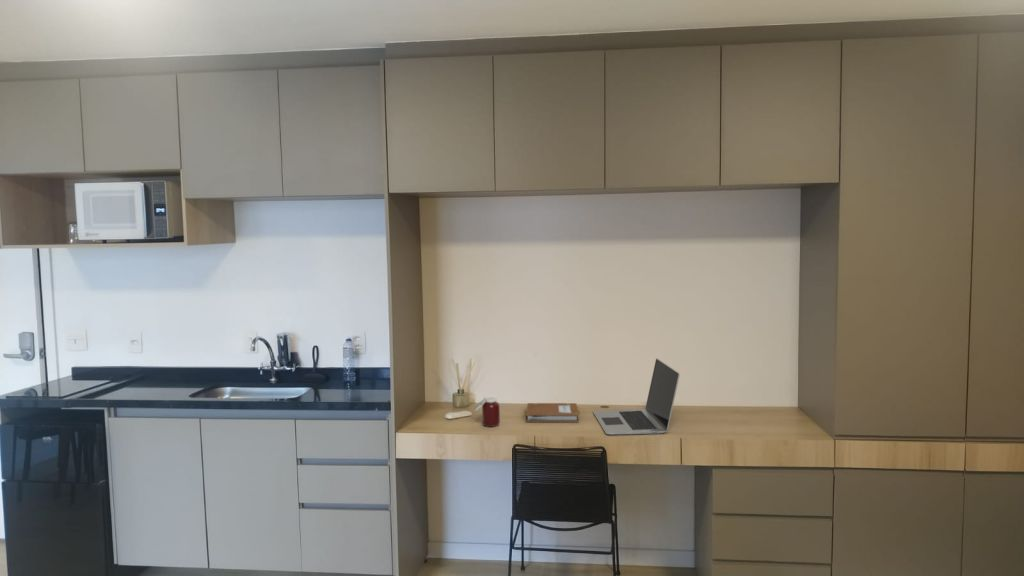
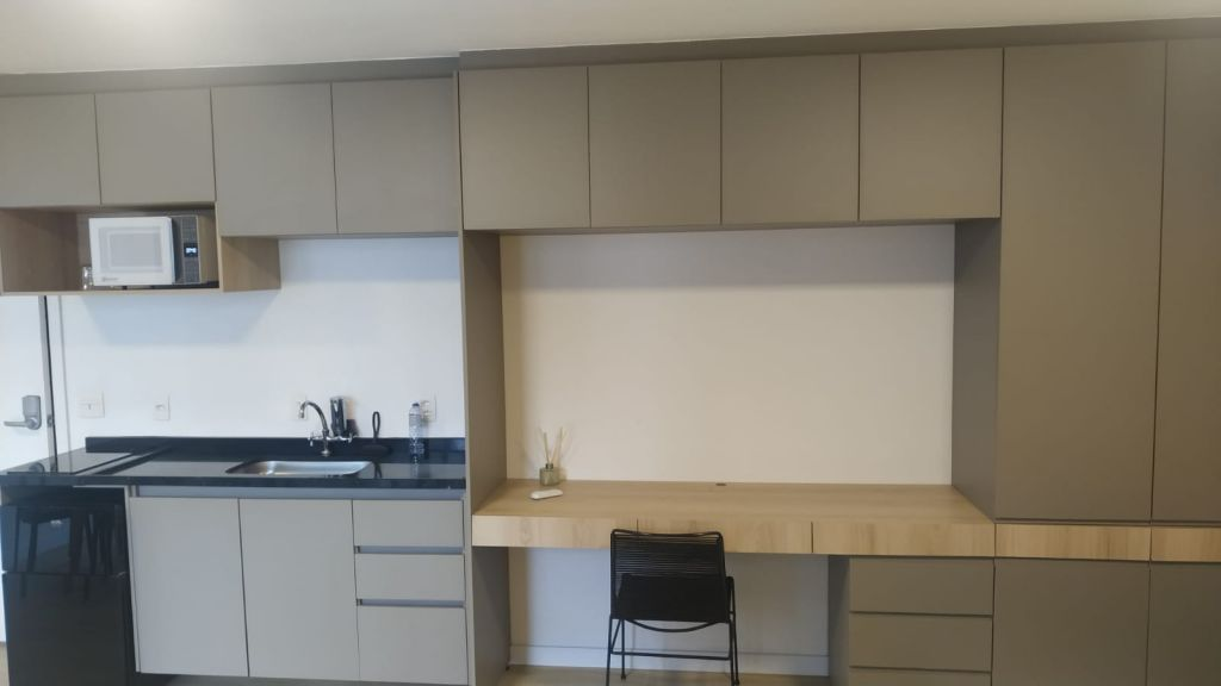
- jar (487, 411)
- laptop (647, 398)
- notebook (553, 411)
